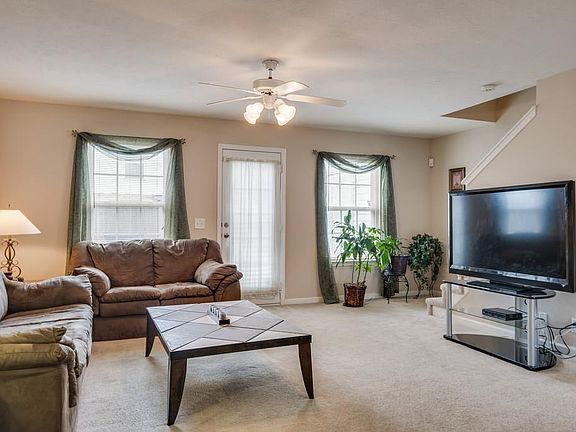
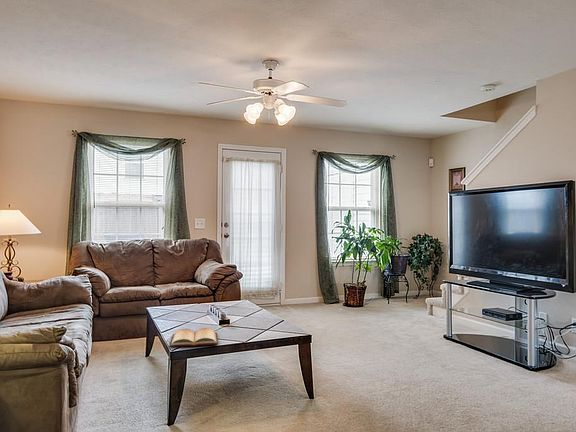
+ bible (194, 336)
